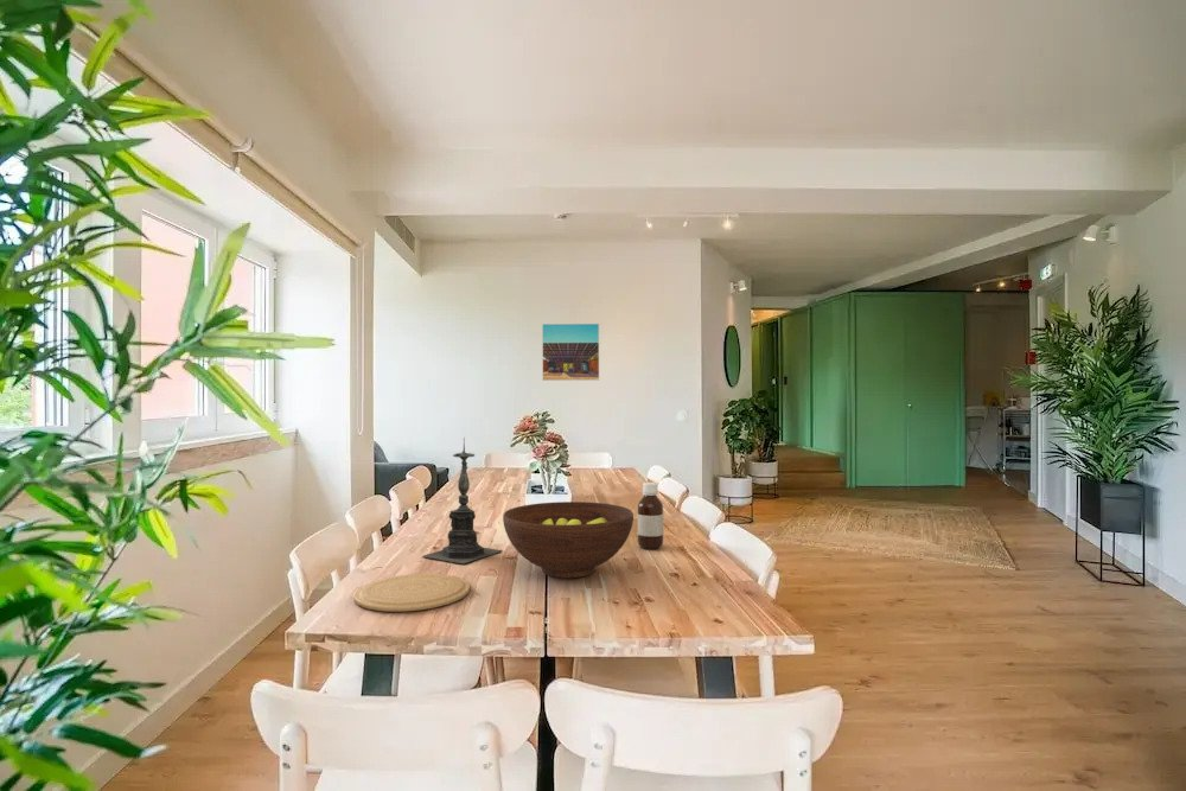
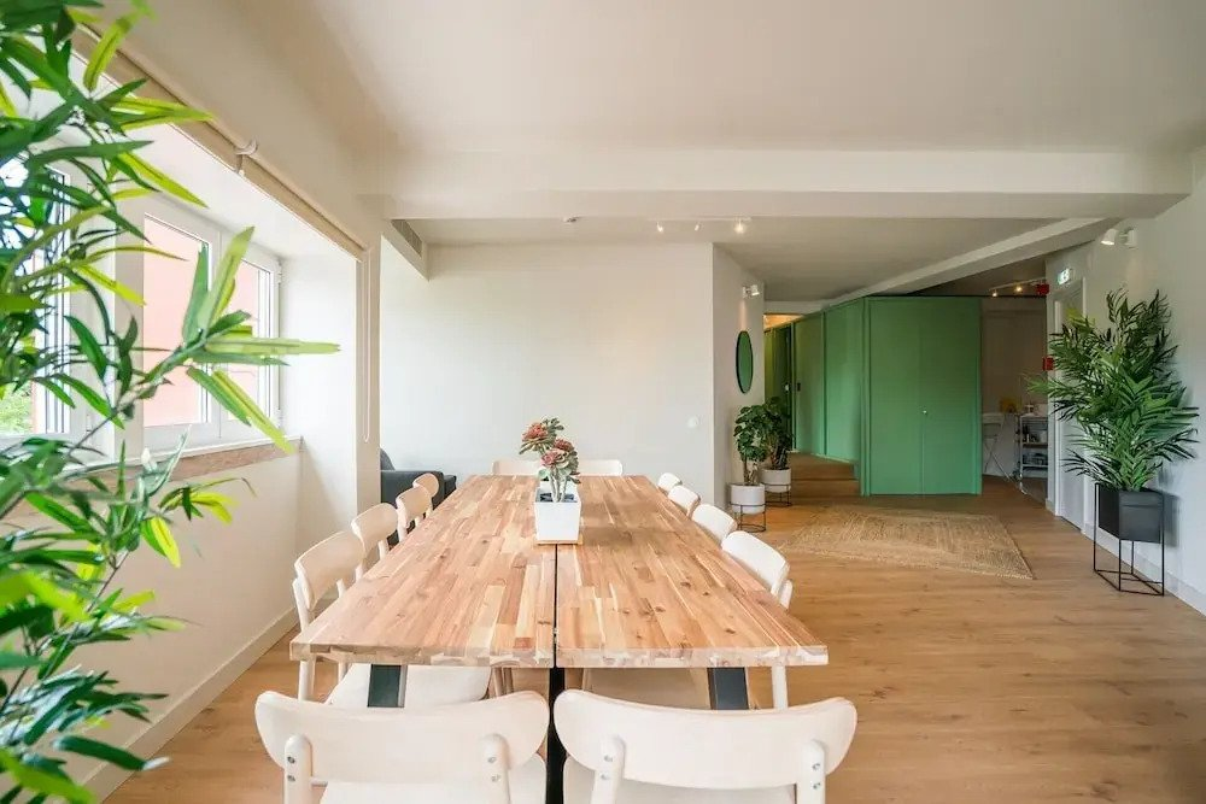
- bottle (650, 515)
- candle holder (463, 495)
- fruit bowl (568, 542)
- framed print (570, 351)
- plate (413, 589)
